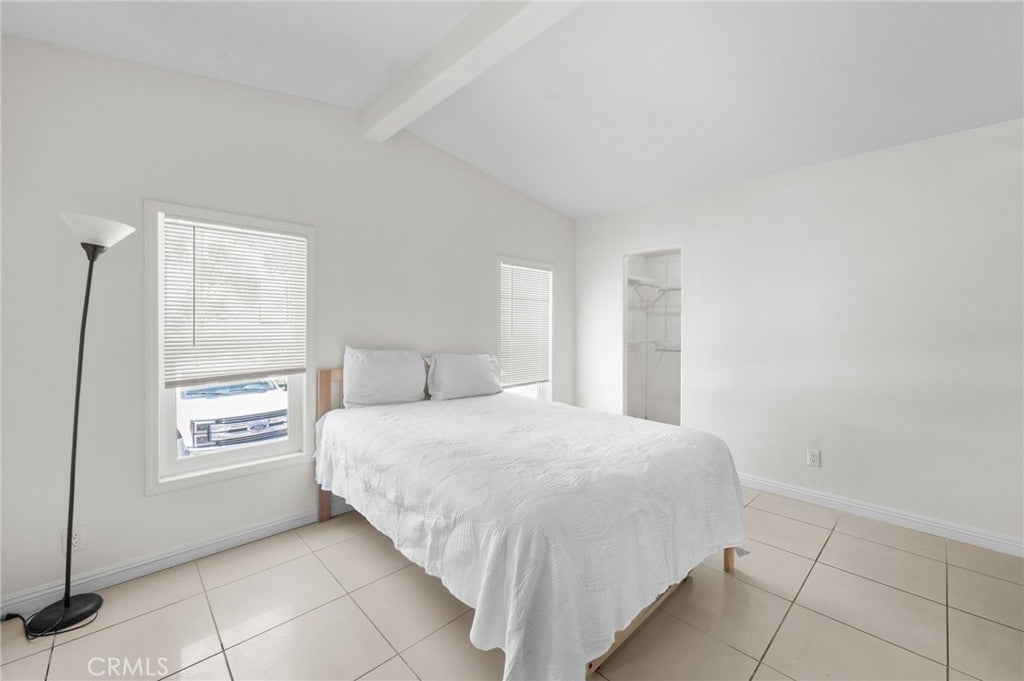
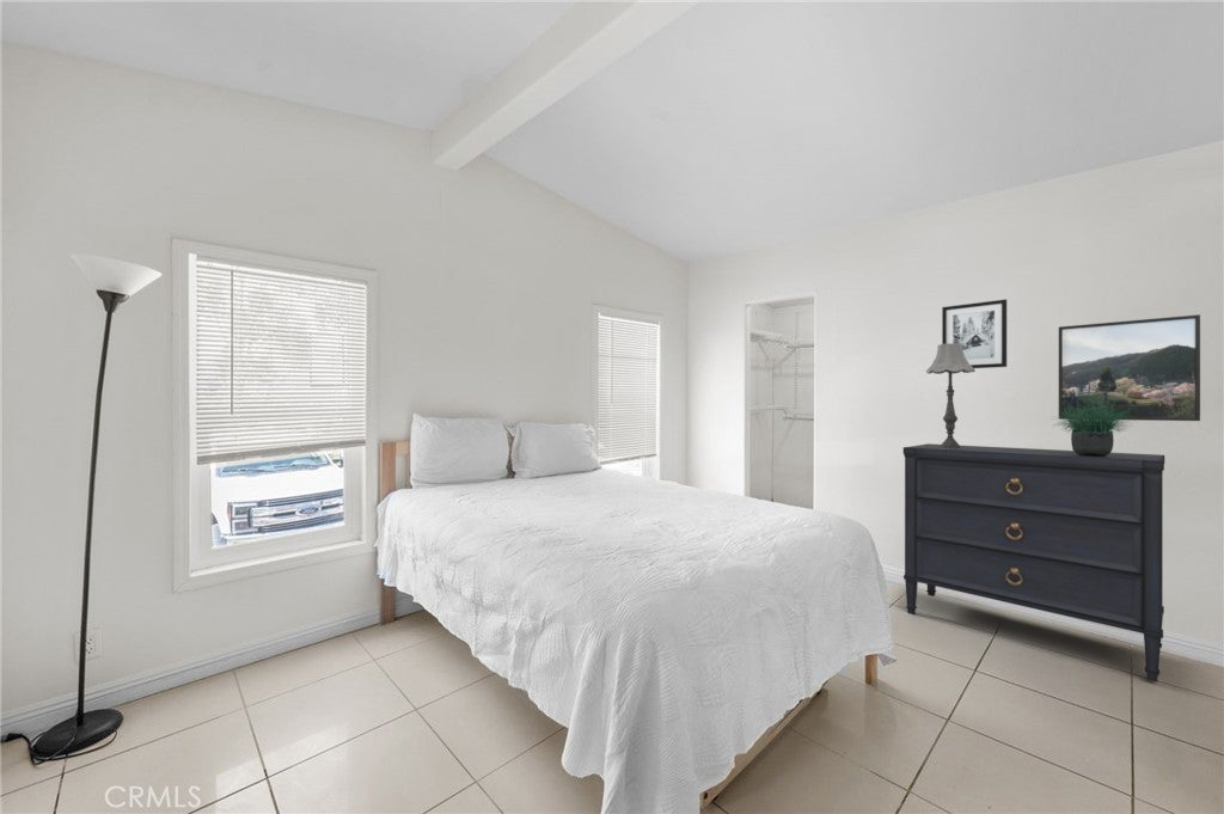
+ potted plant (1091, 420)
+ table lamp (950, 396)
+ dresser (1022, 540)
+ wall art (973, 336)
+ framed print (1124, 371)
